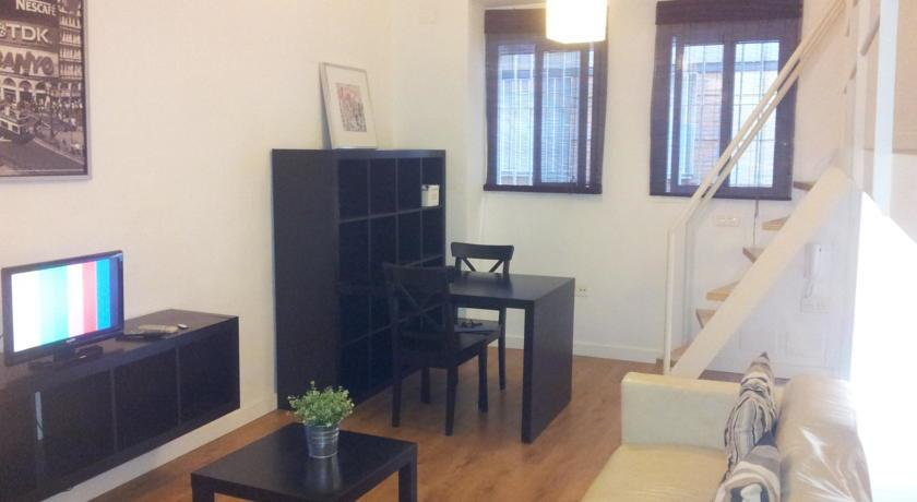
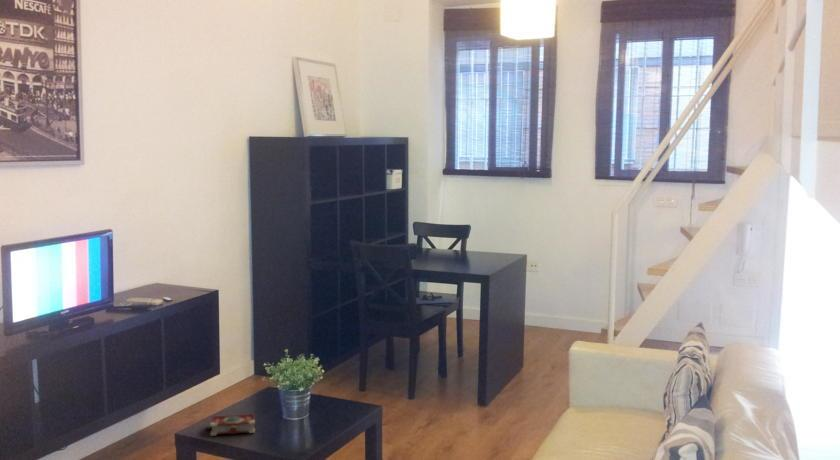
+ book (230, 423)
